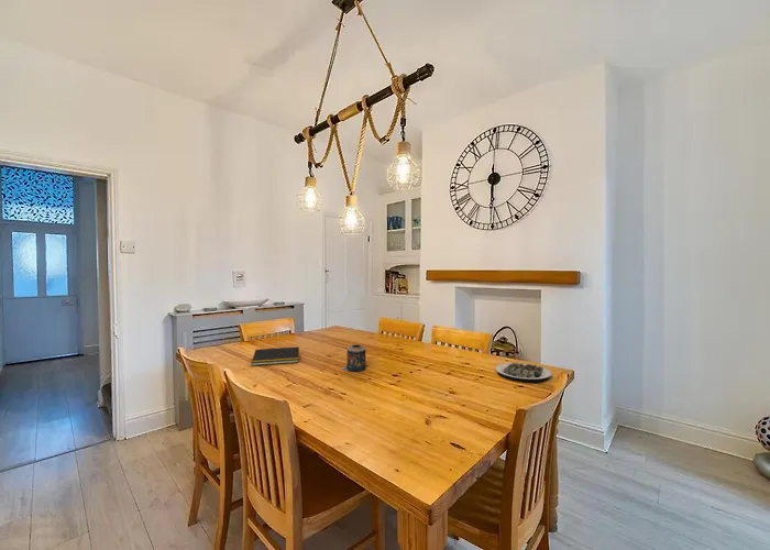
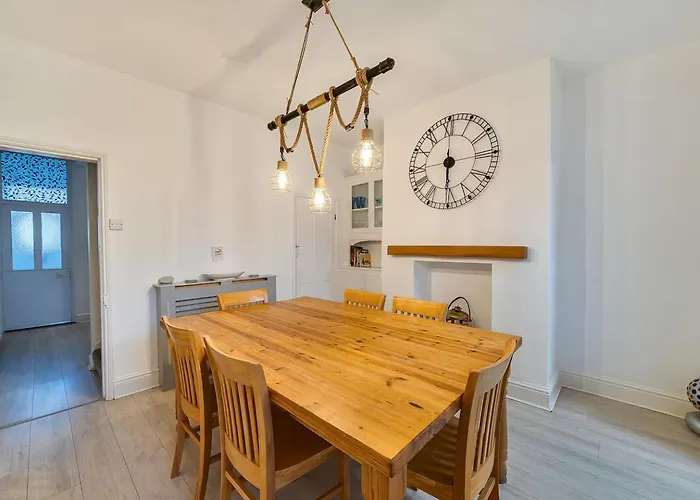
- notepad (276, 355)
- plate (522, 370)
- candle (353, 356)
